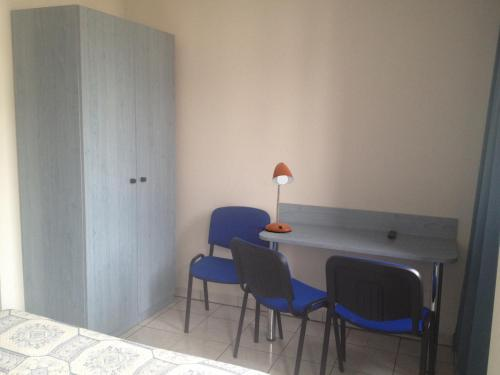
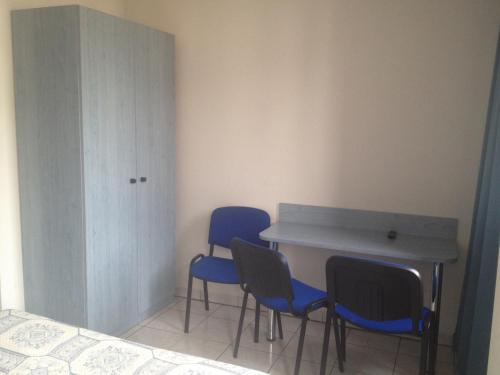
- desk lamp (278, 197)
